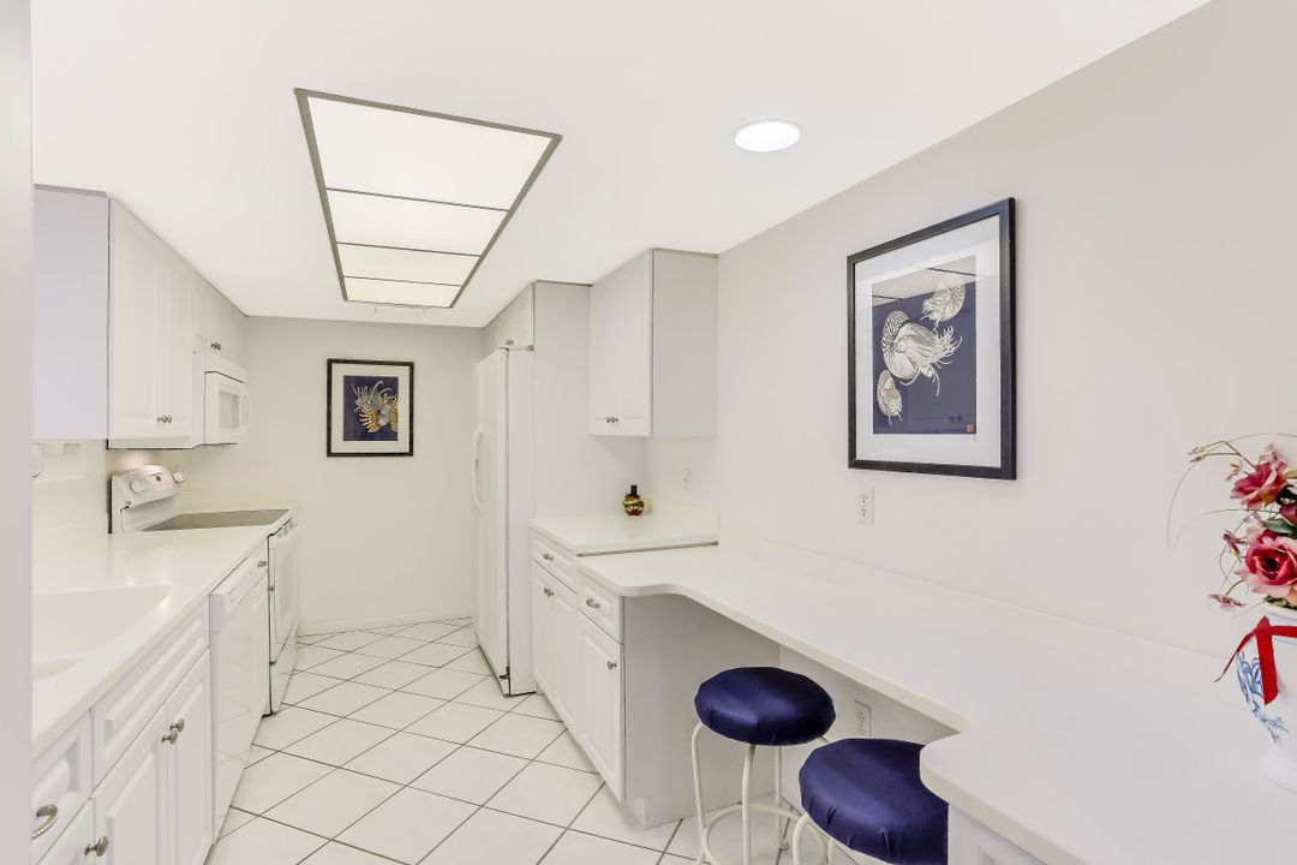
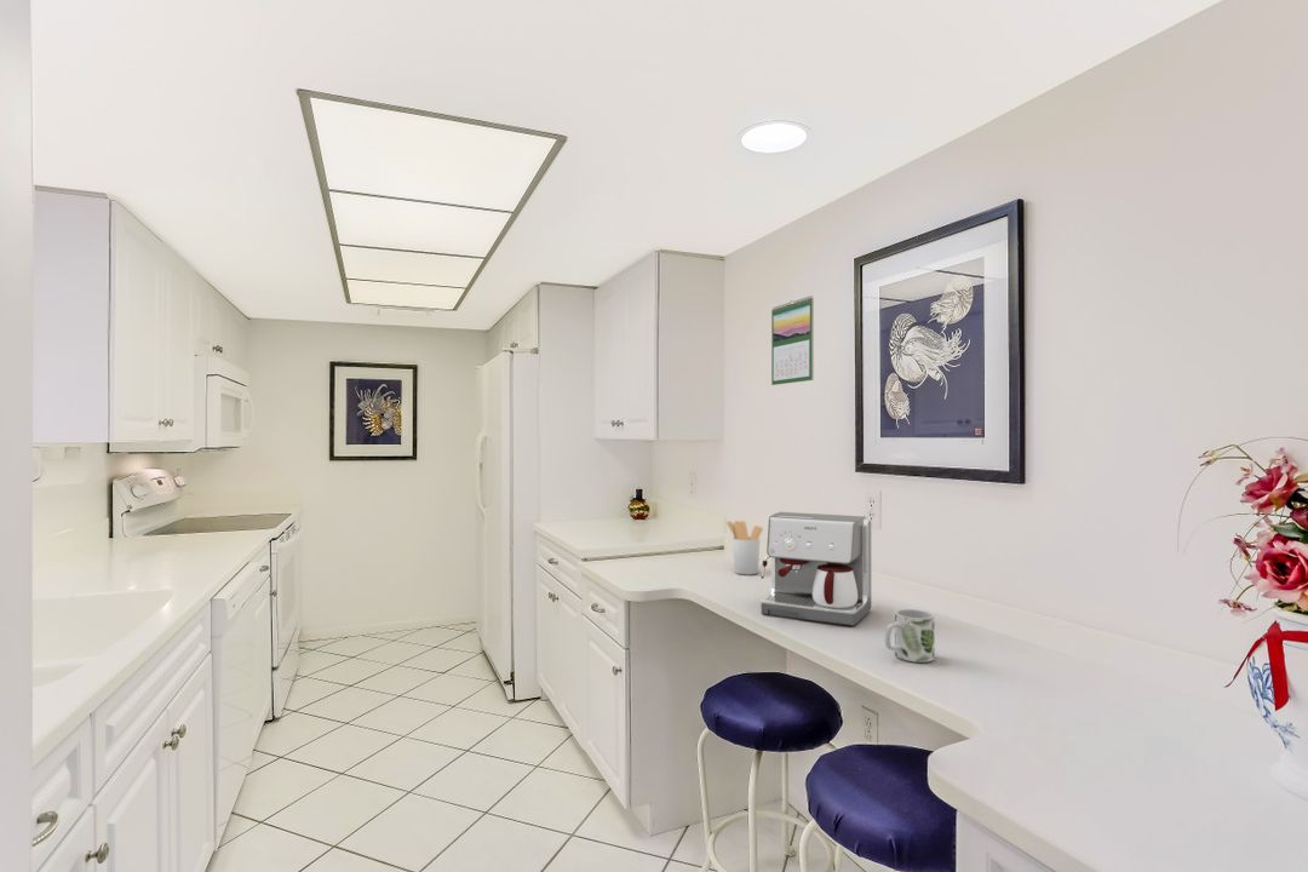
+ coffee maker (815, 563)
+ utensil holder (742, 545)
+ mug (907, 636)
+ calendar (791, 340)
